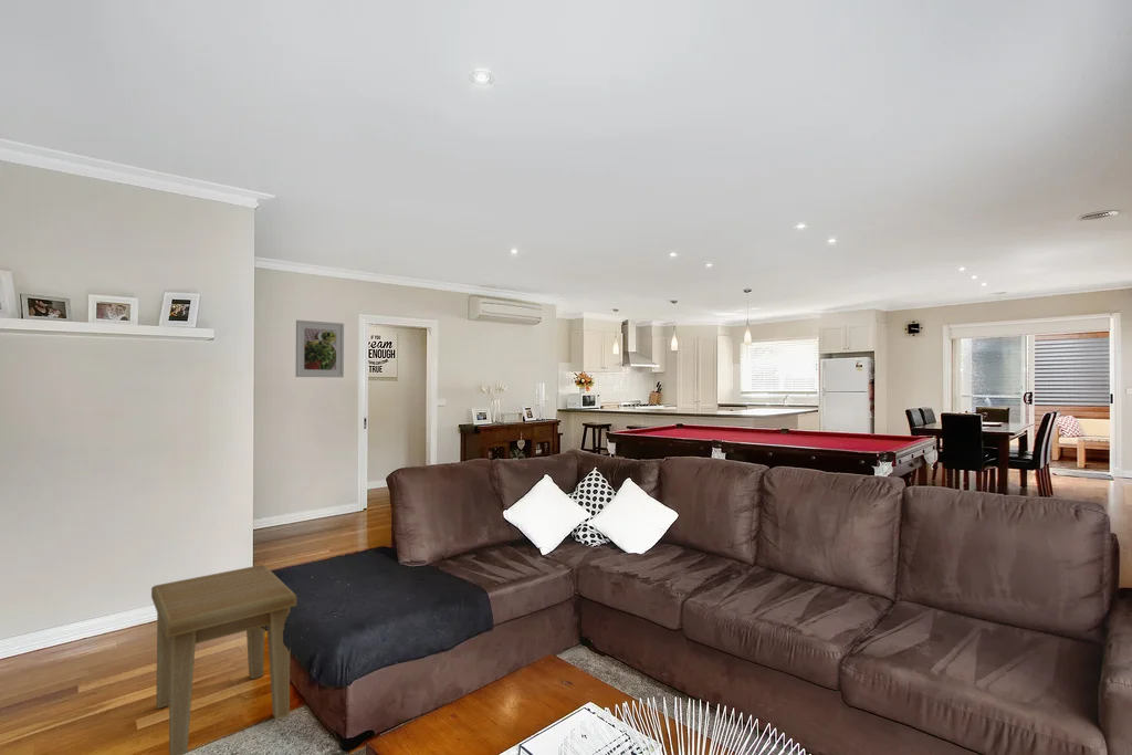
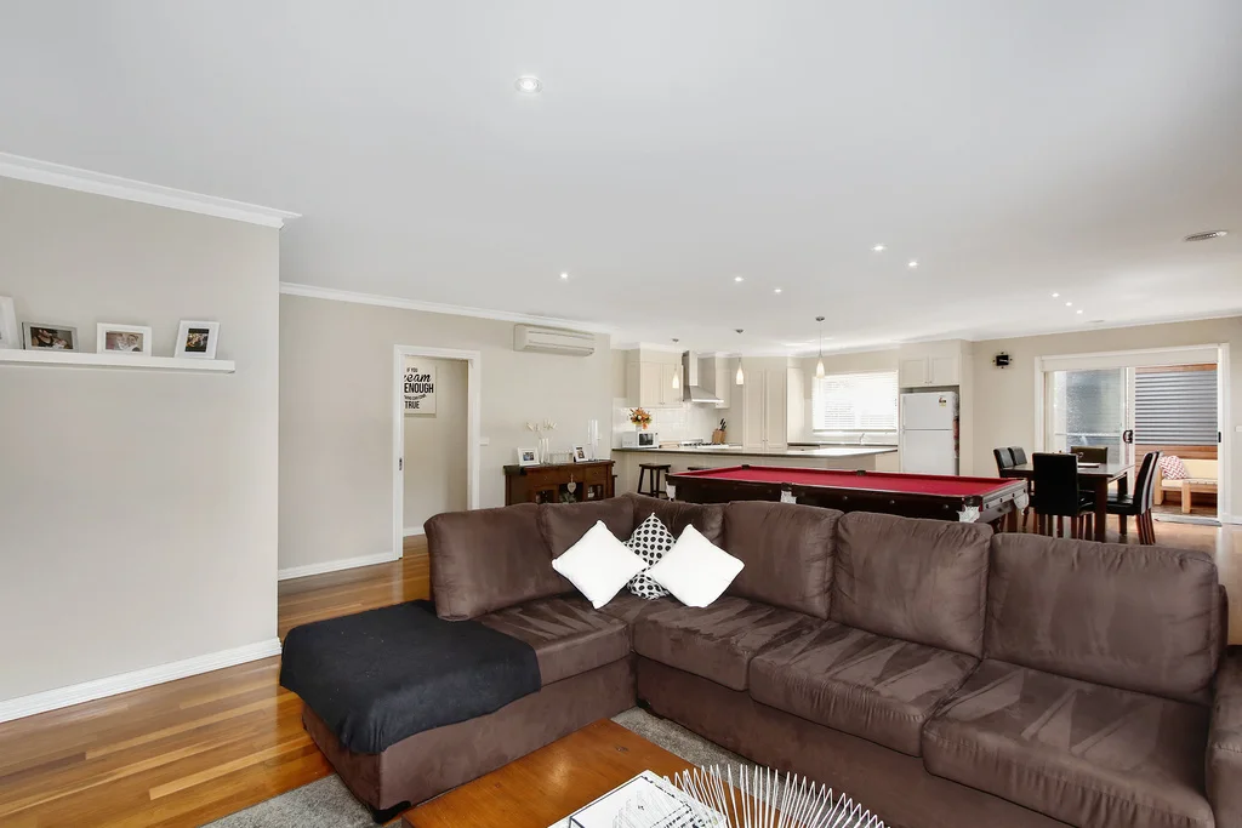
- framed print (319, 349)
- side table (221, 637)
